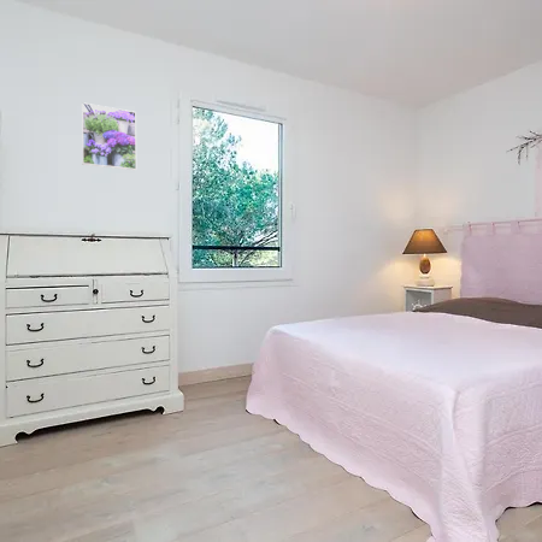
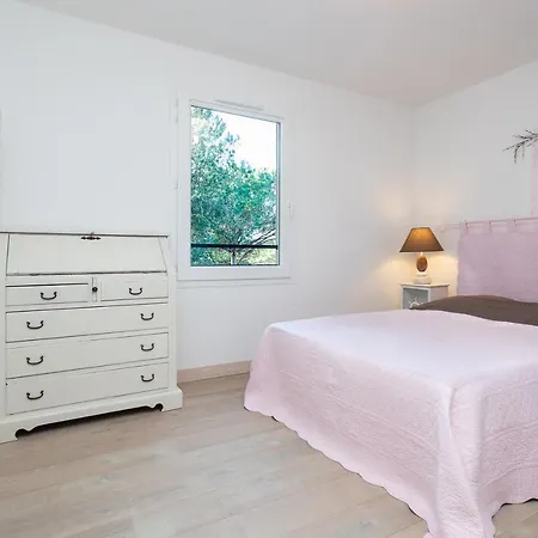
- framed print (110, 137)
